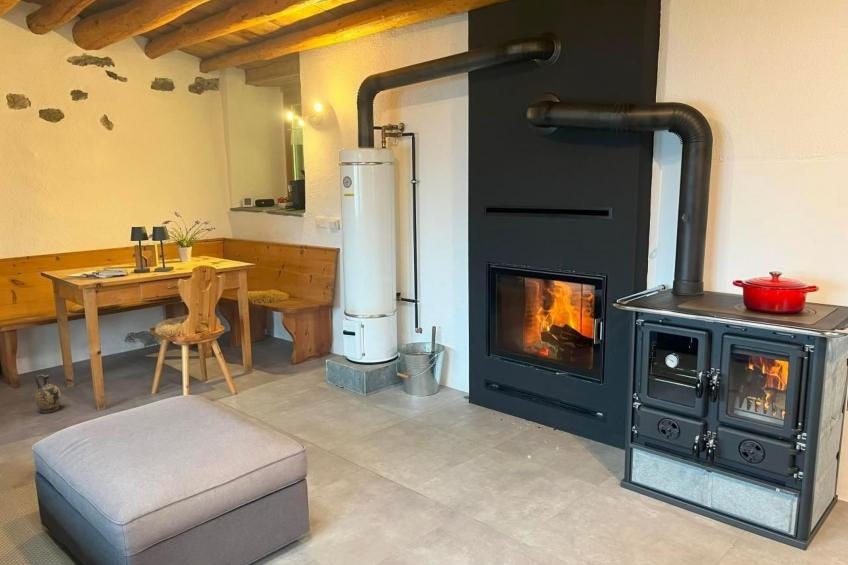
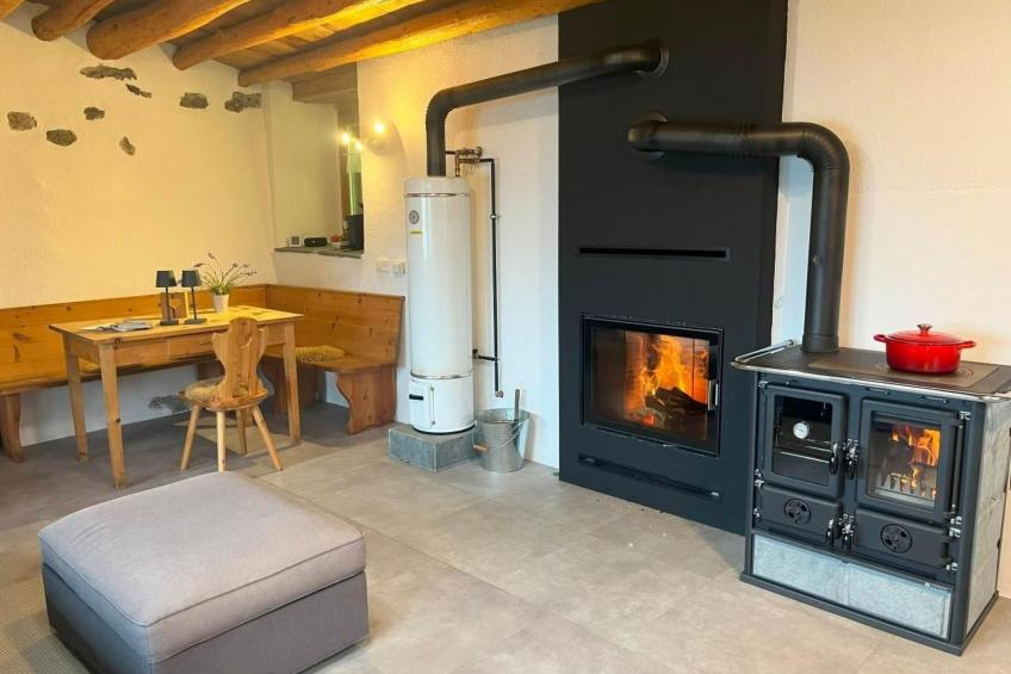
- ceramic jug (47, 391)
